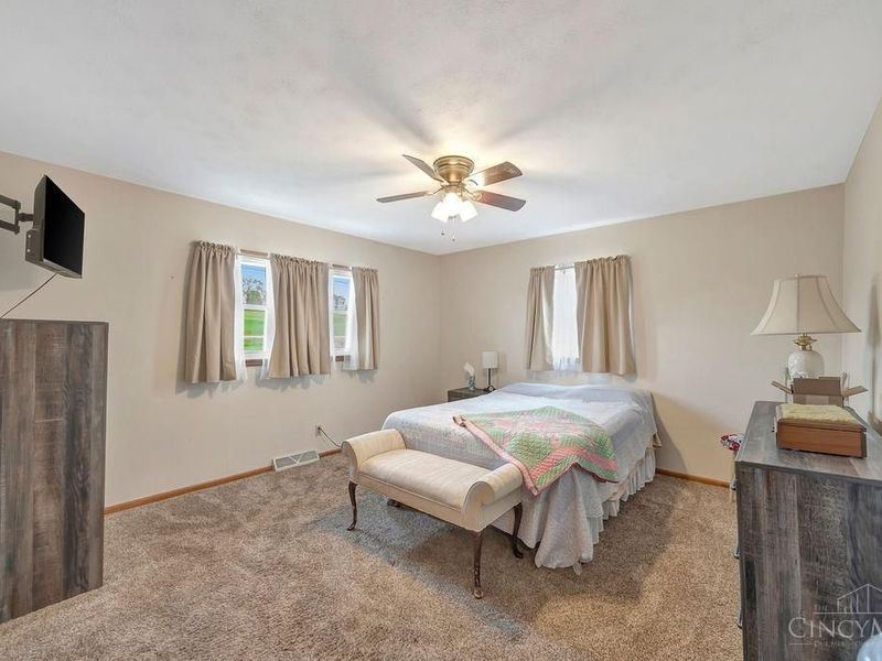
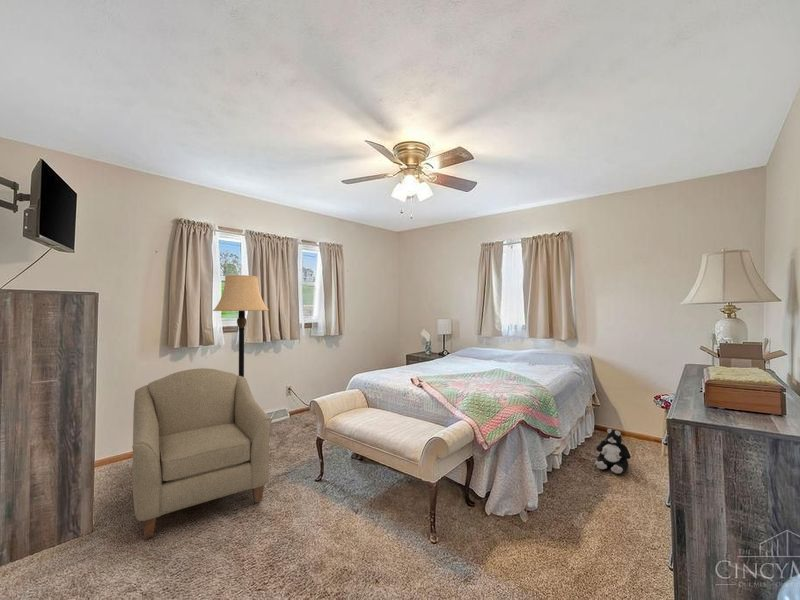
+ plush toy (611, 449)
+ chair (201, 434)
+ lamp (241, 356)
